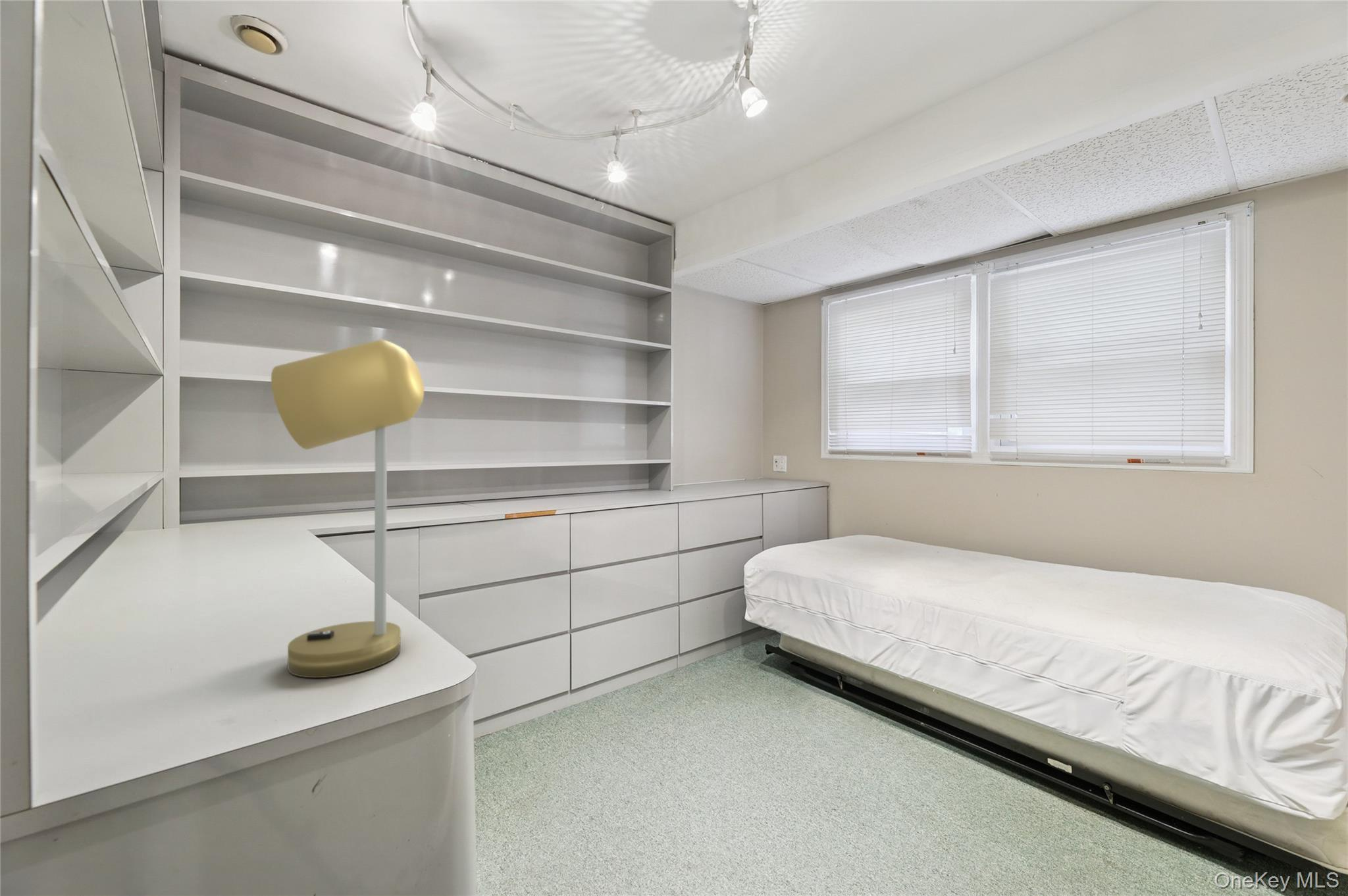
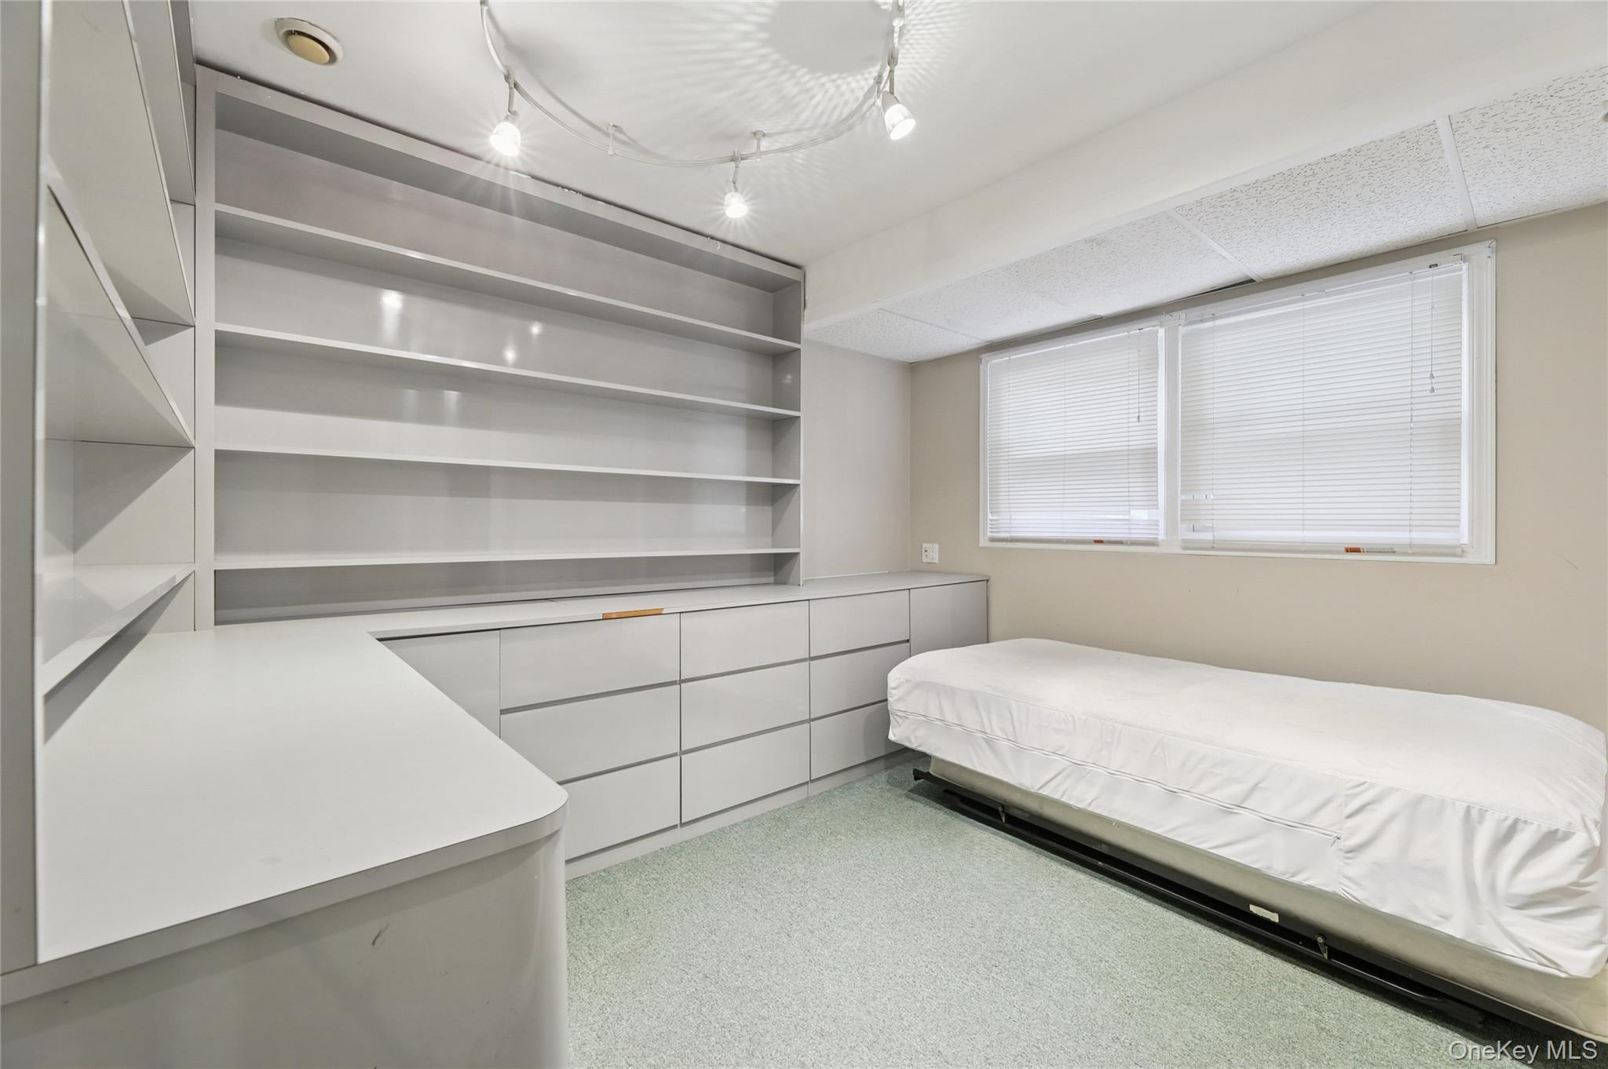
- desk lamp (375, 497)
